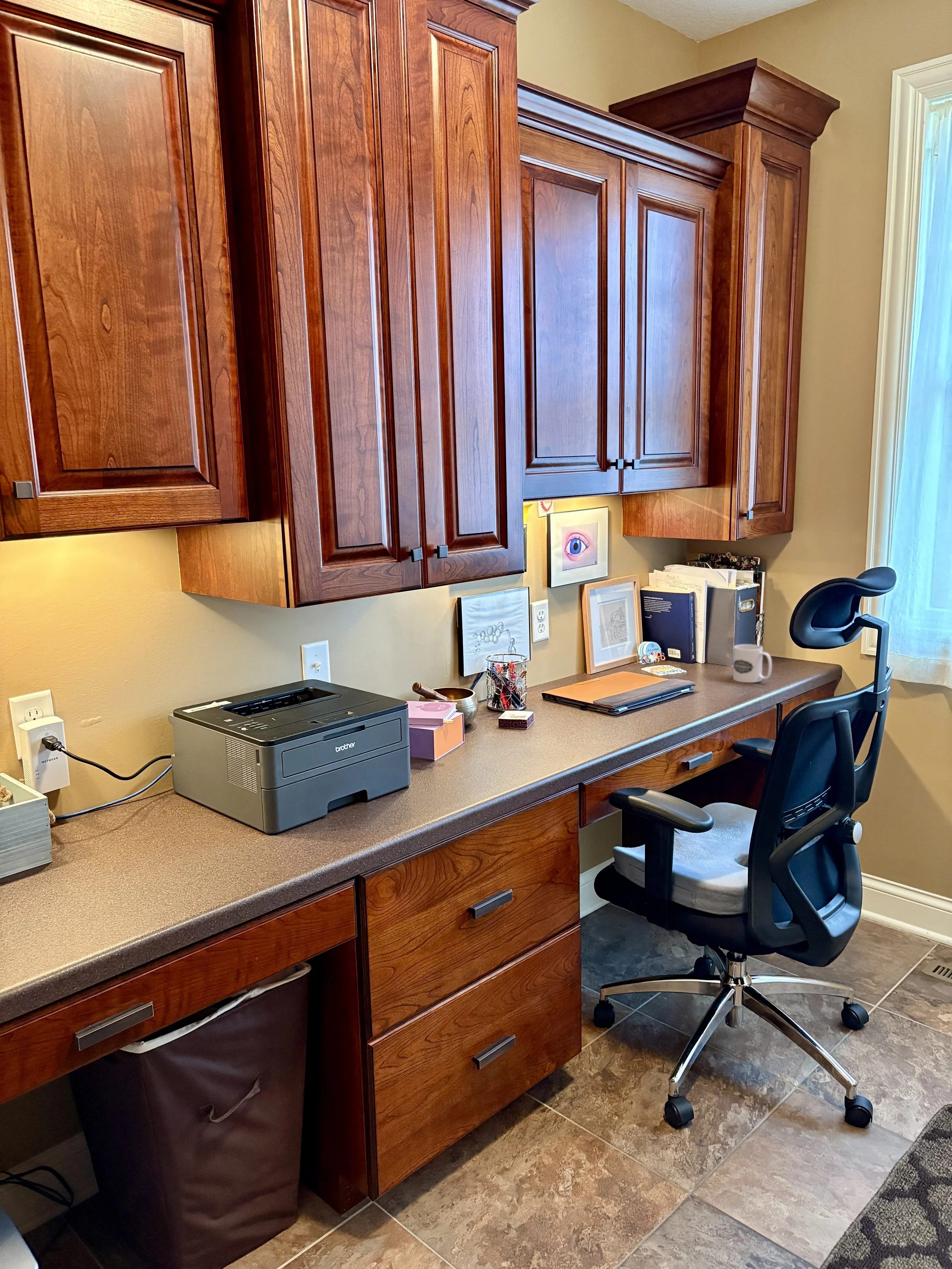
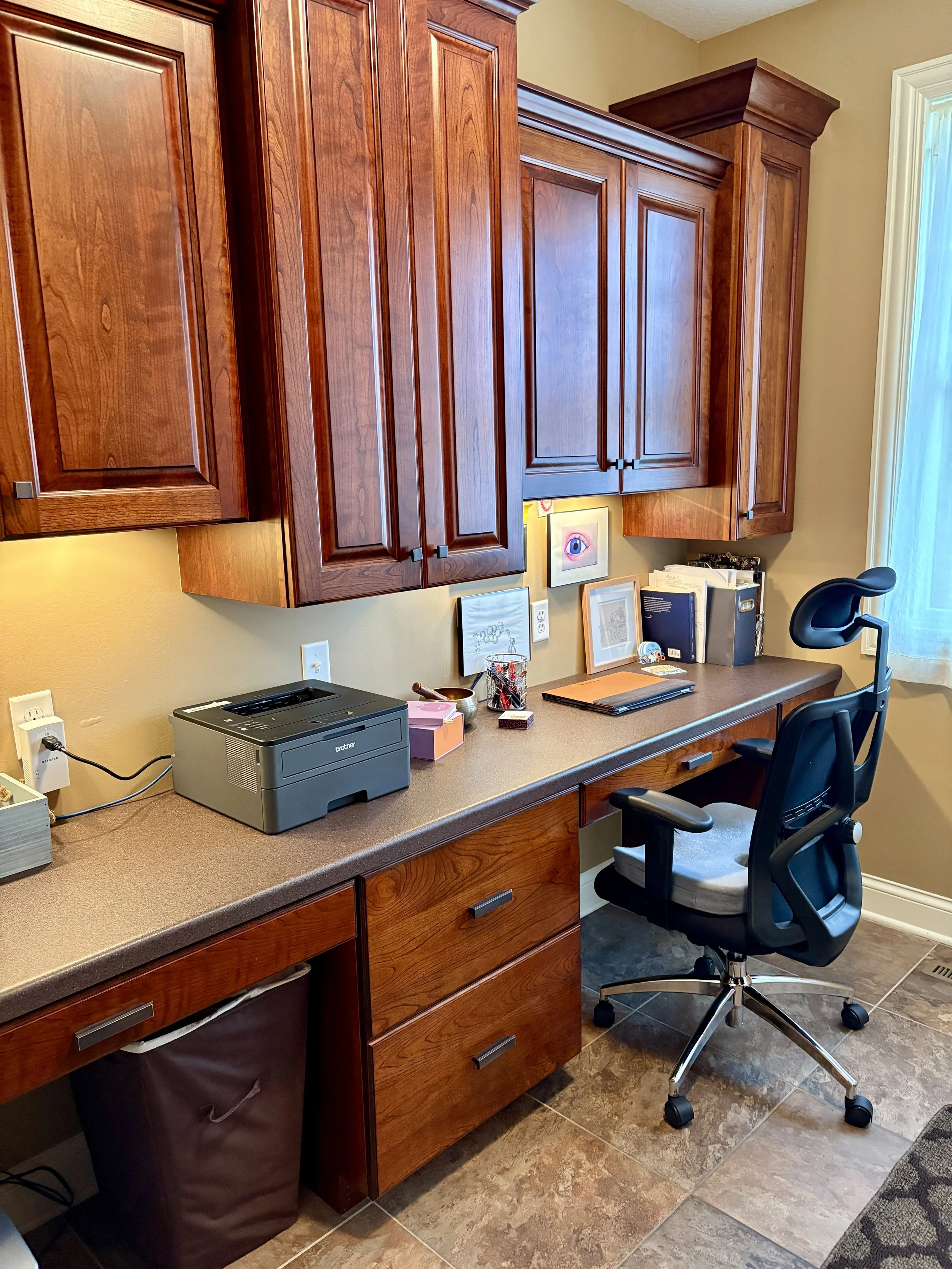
- mug (753, 664)
